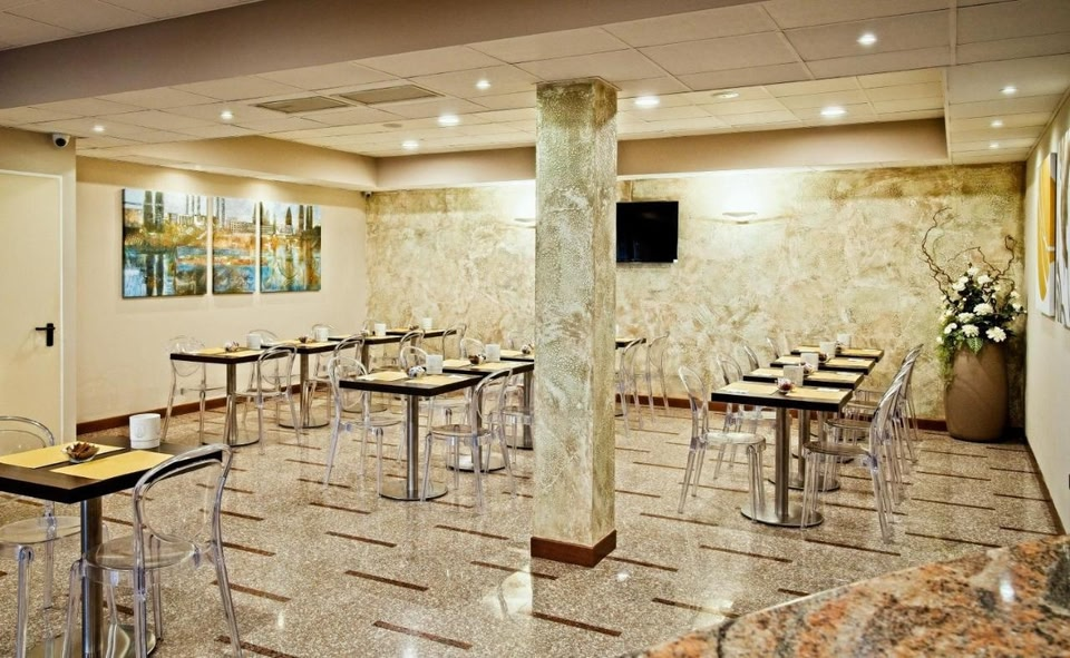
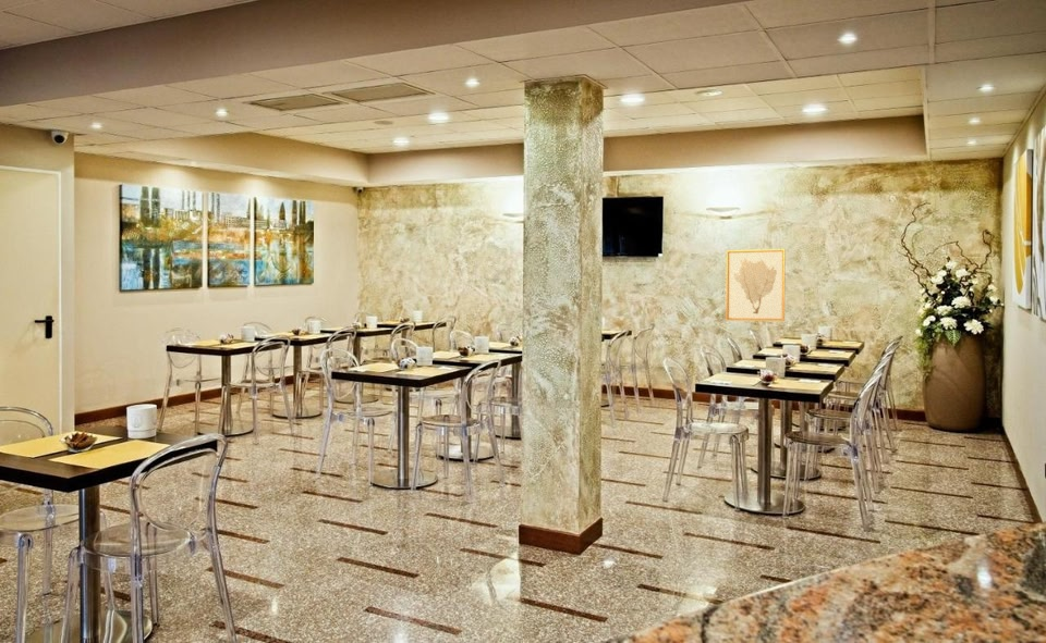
+ wall art (755, 285)
